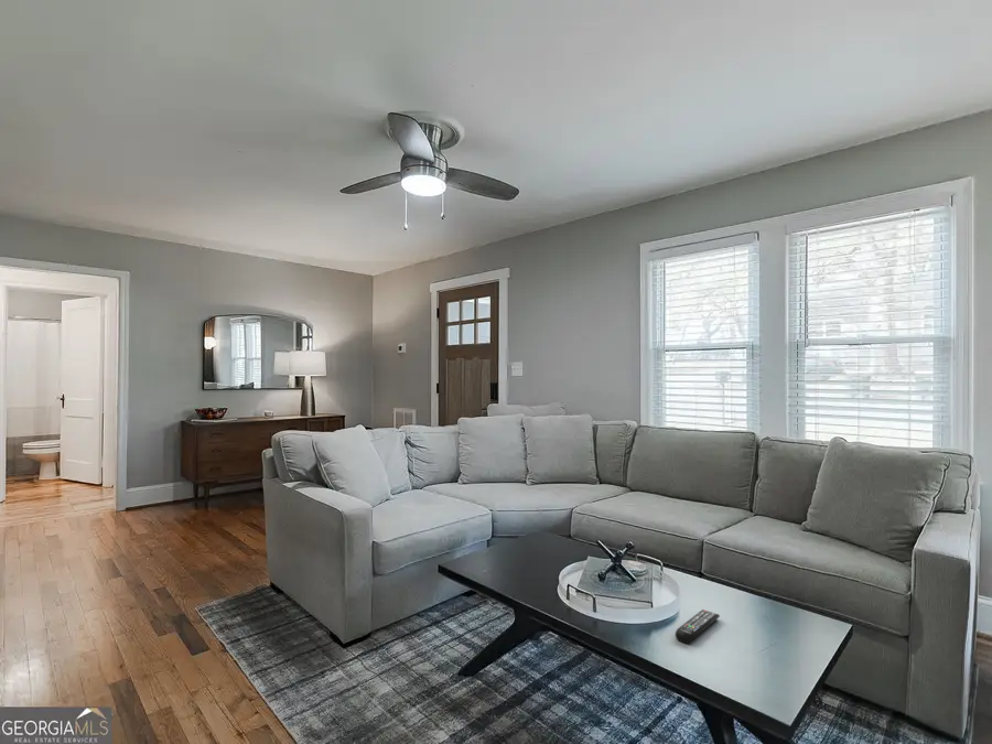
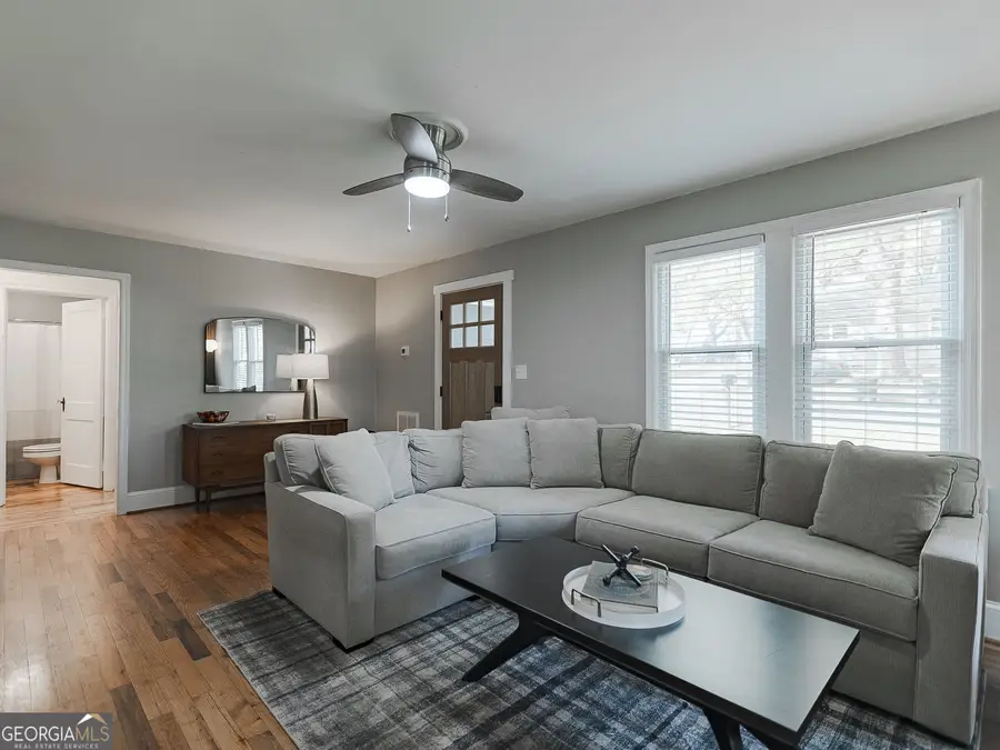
- remote control (698, 625)
